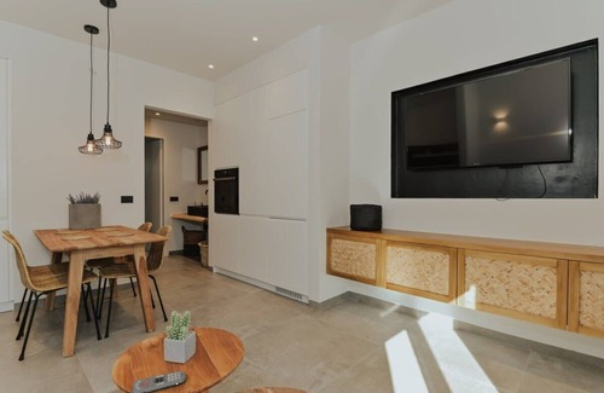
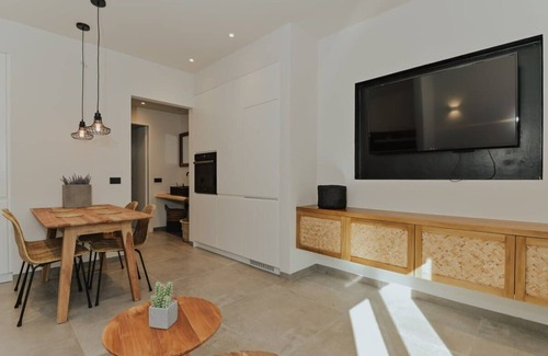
- remote control (159, 382)
